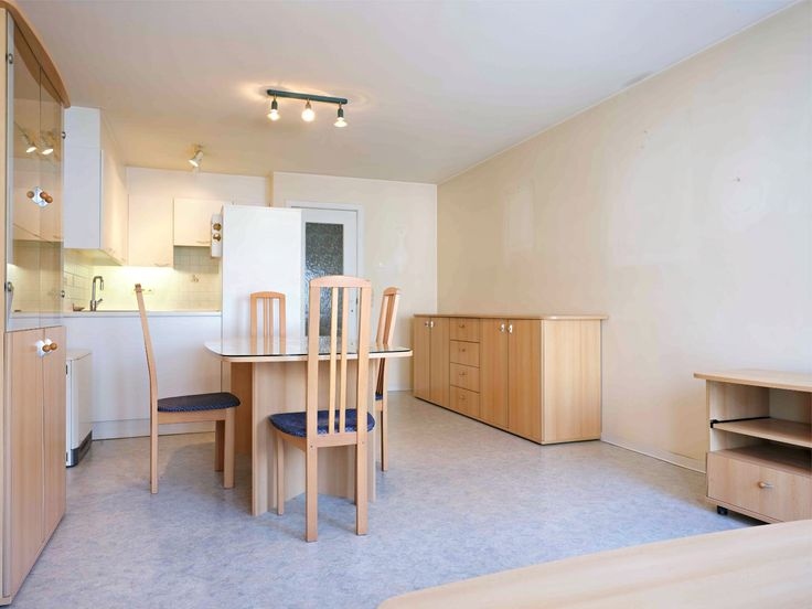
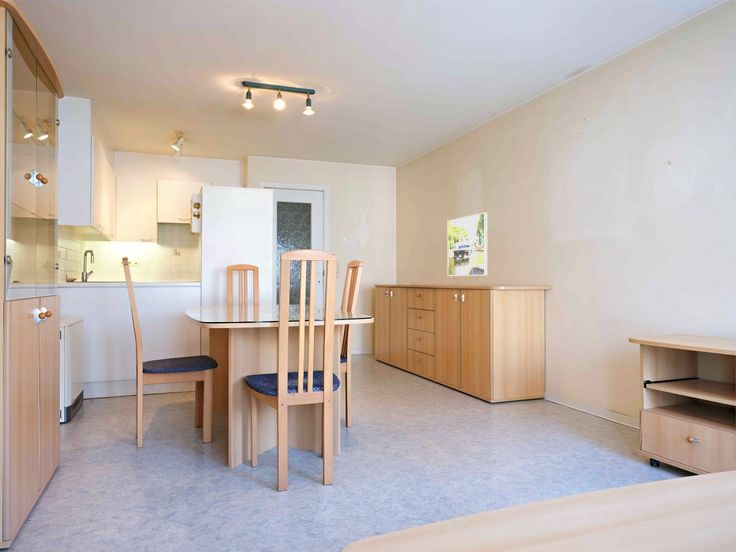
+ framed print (466, 246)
